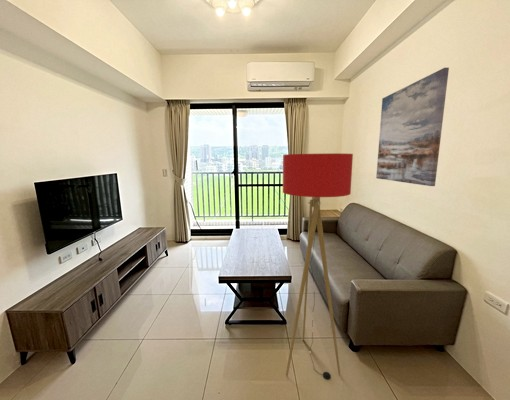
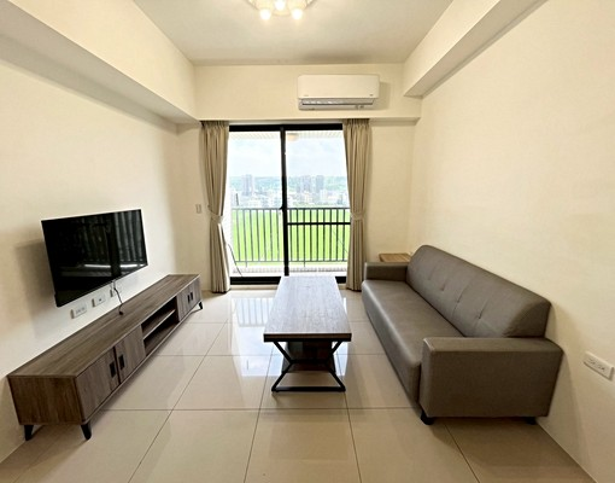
- wall art (404, 135)
- floor lamp (311, 267)
